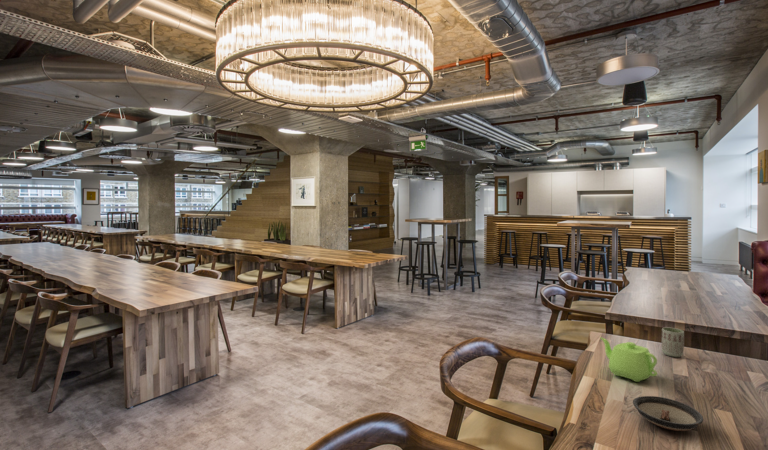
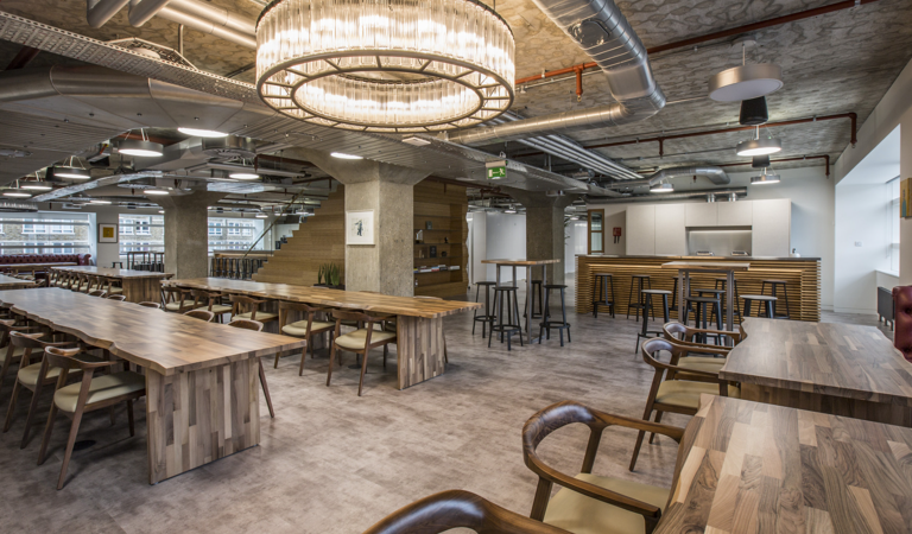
- teapot (626, 358)
- saucer (666, 415)
- cup (672, 342)
